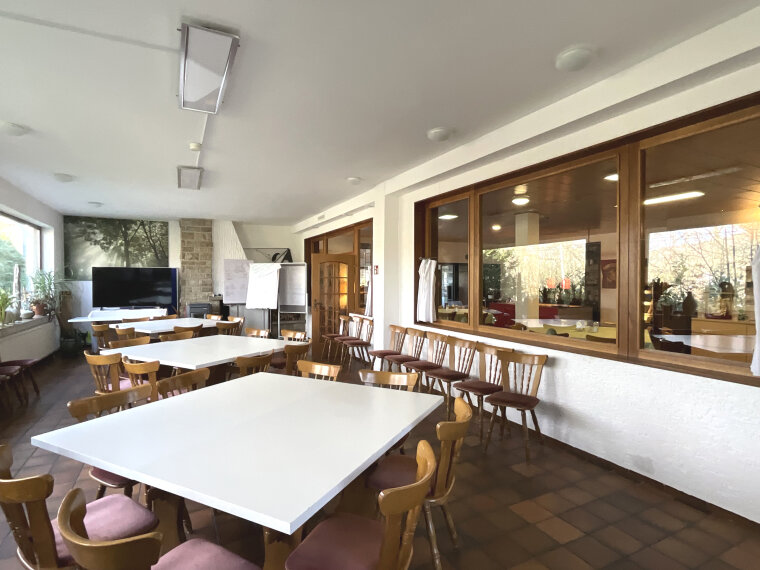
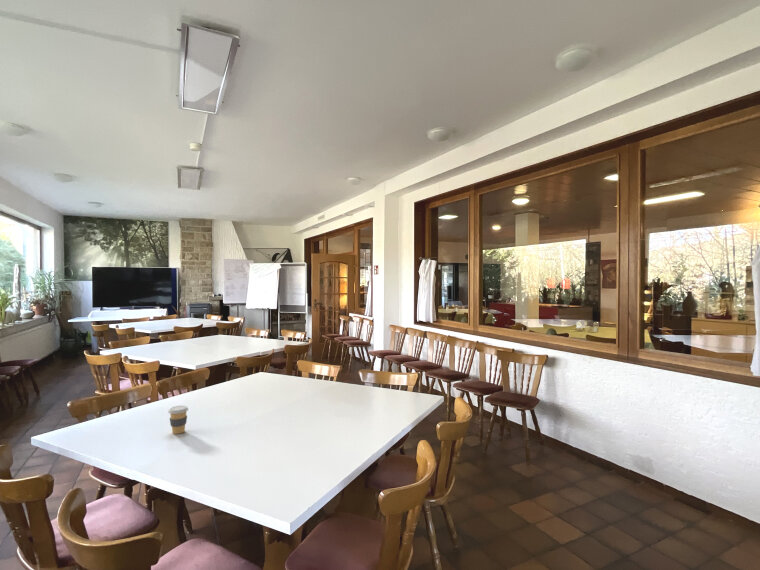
+ coffee cup (178, 419)
